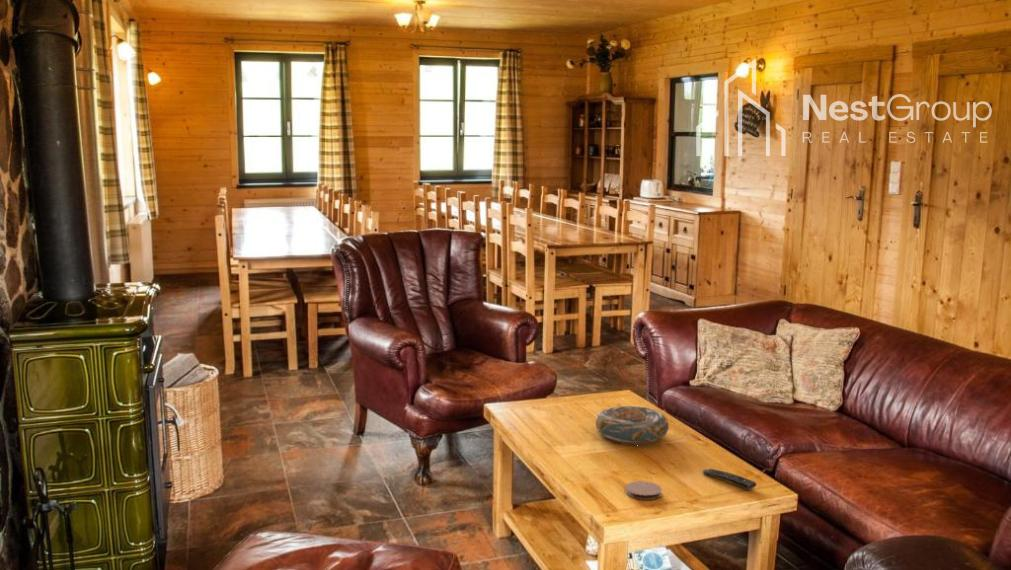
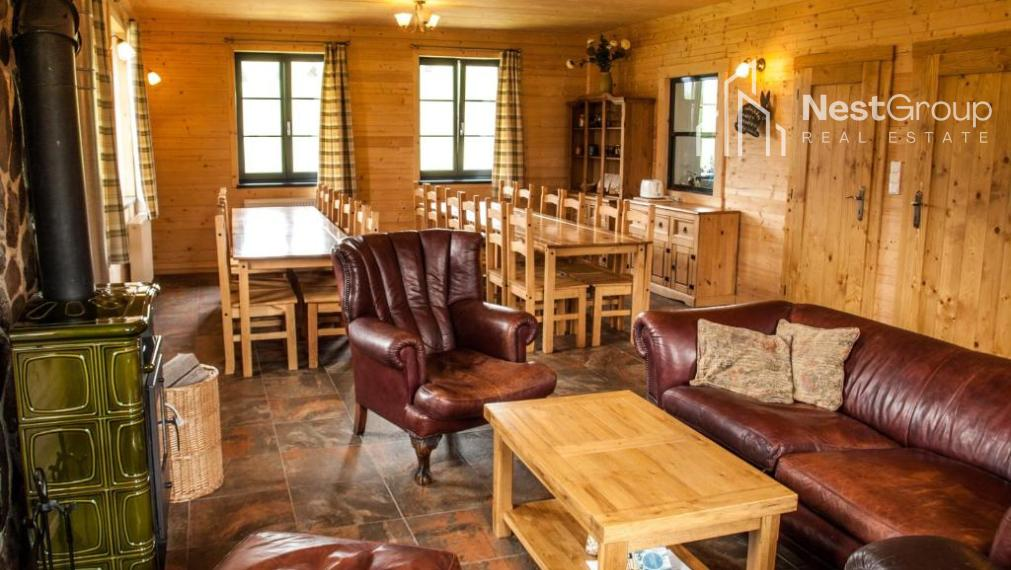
- decorative bowl (631, 424)
- coaster (643, 490)
- remote control (727, 477)
